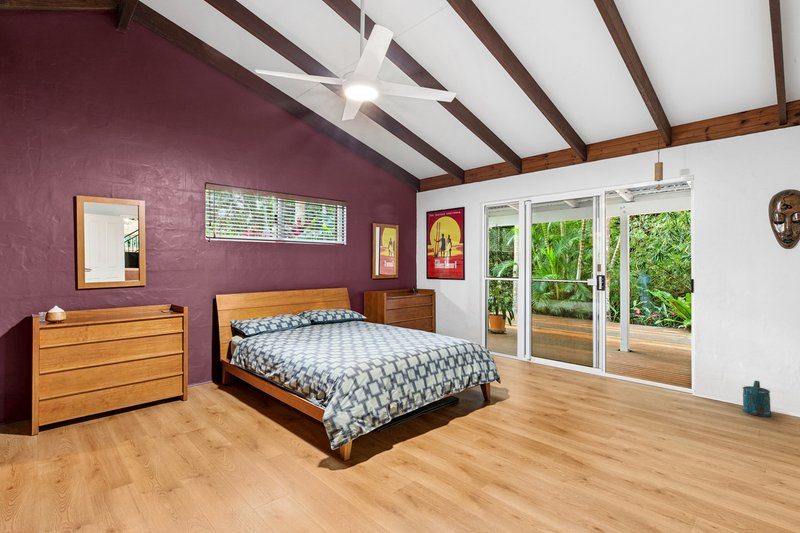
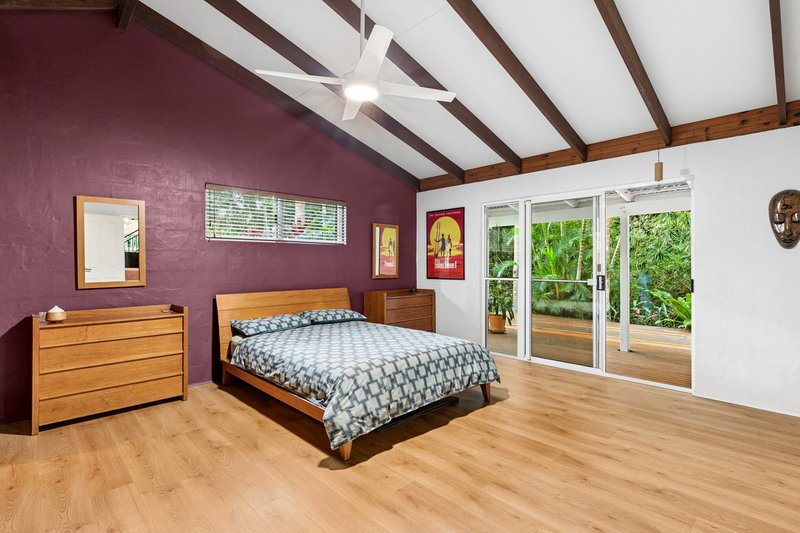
- watering can (755, 399)
